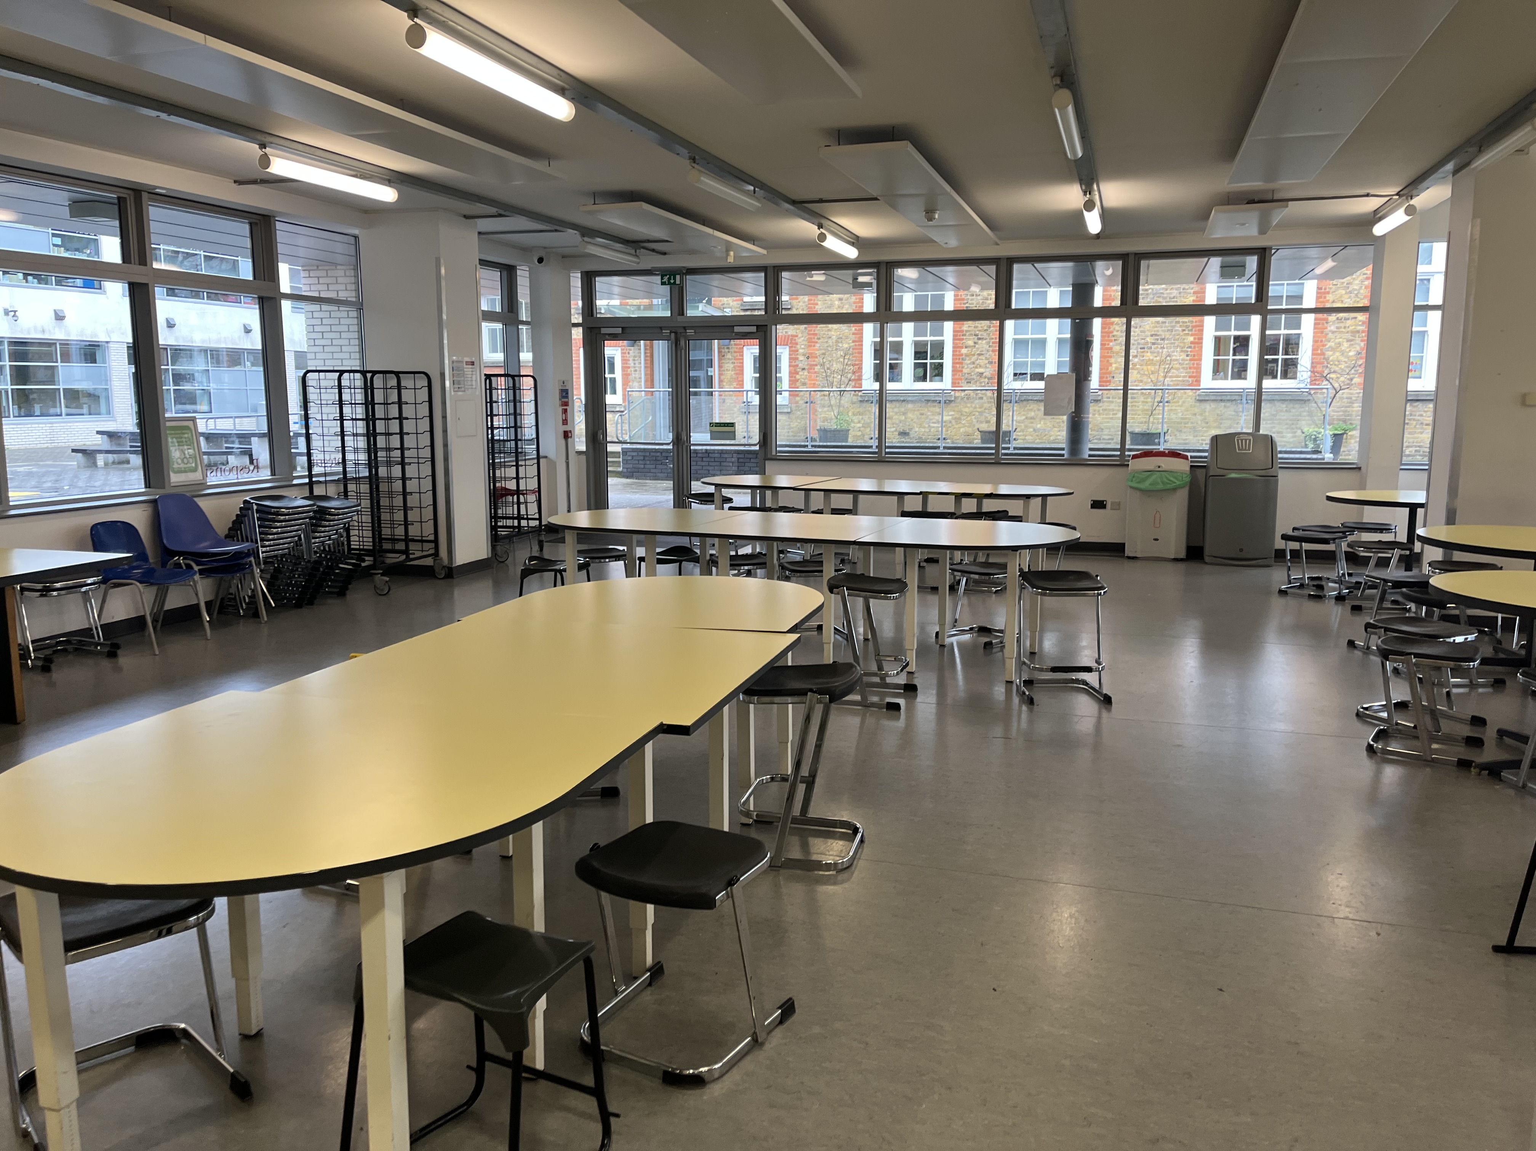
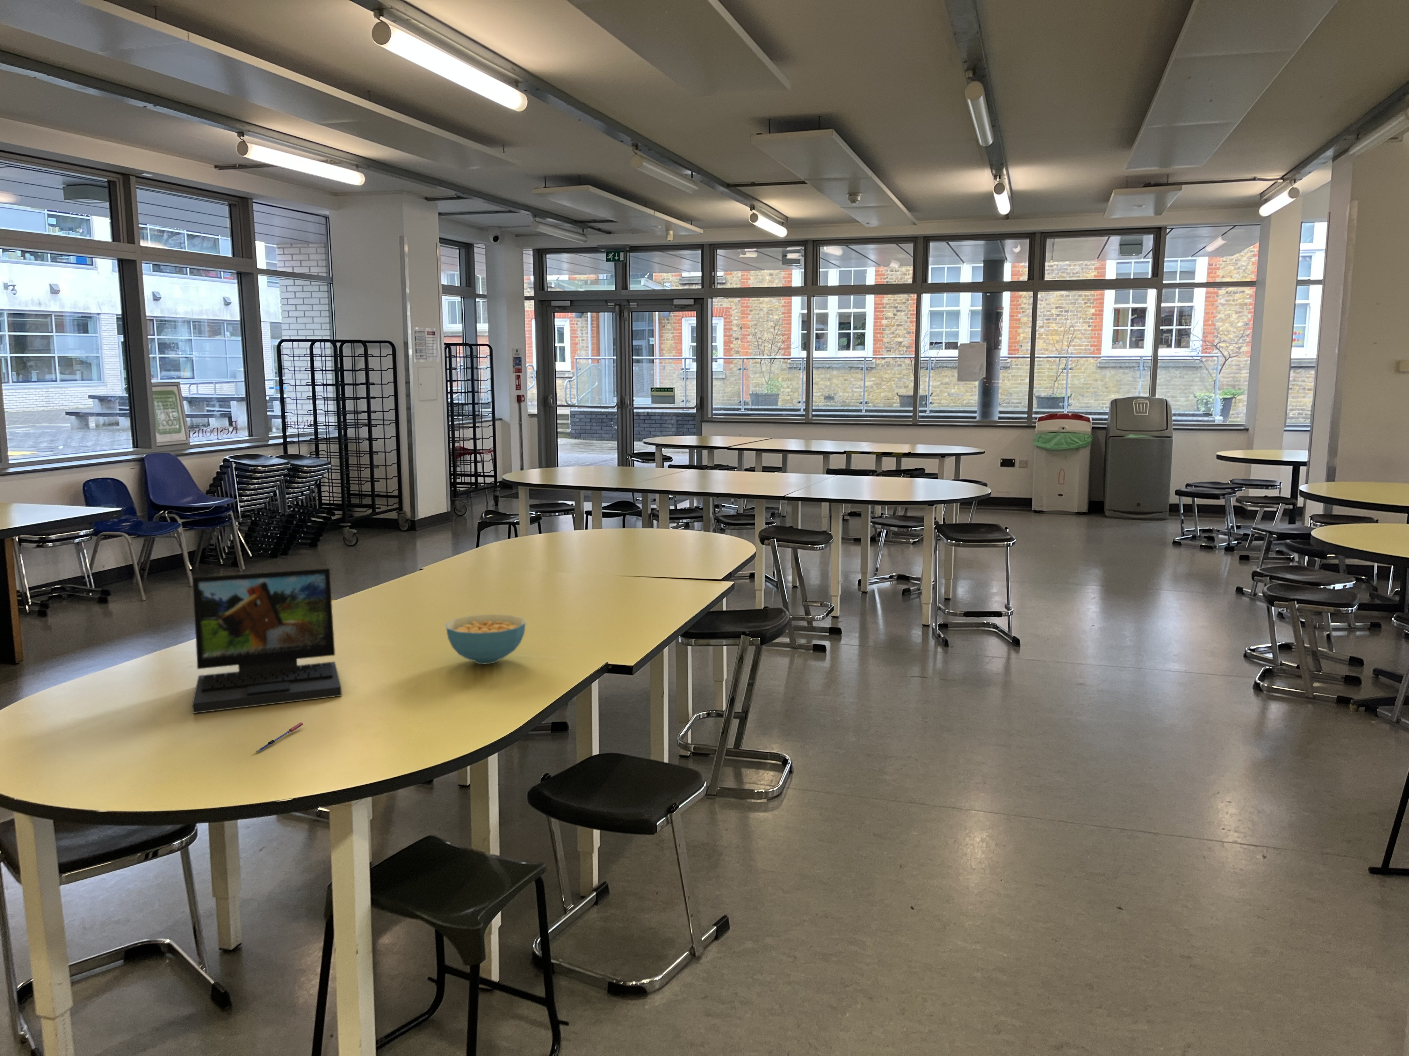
+ pen (280, 737)
+ cereal bowl (486, 642)
+ laptop (266, 633)
